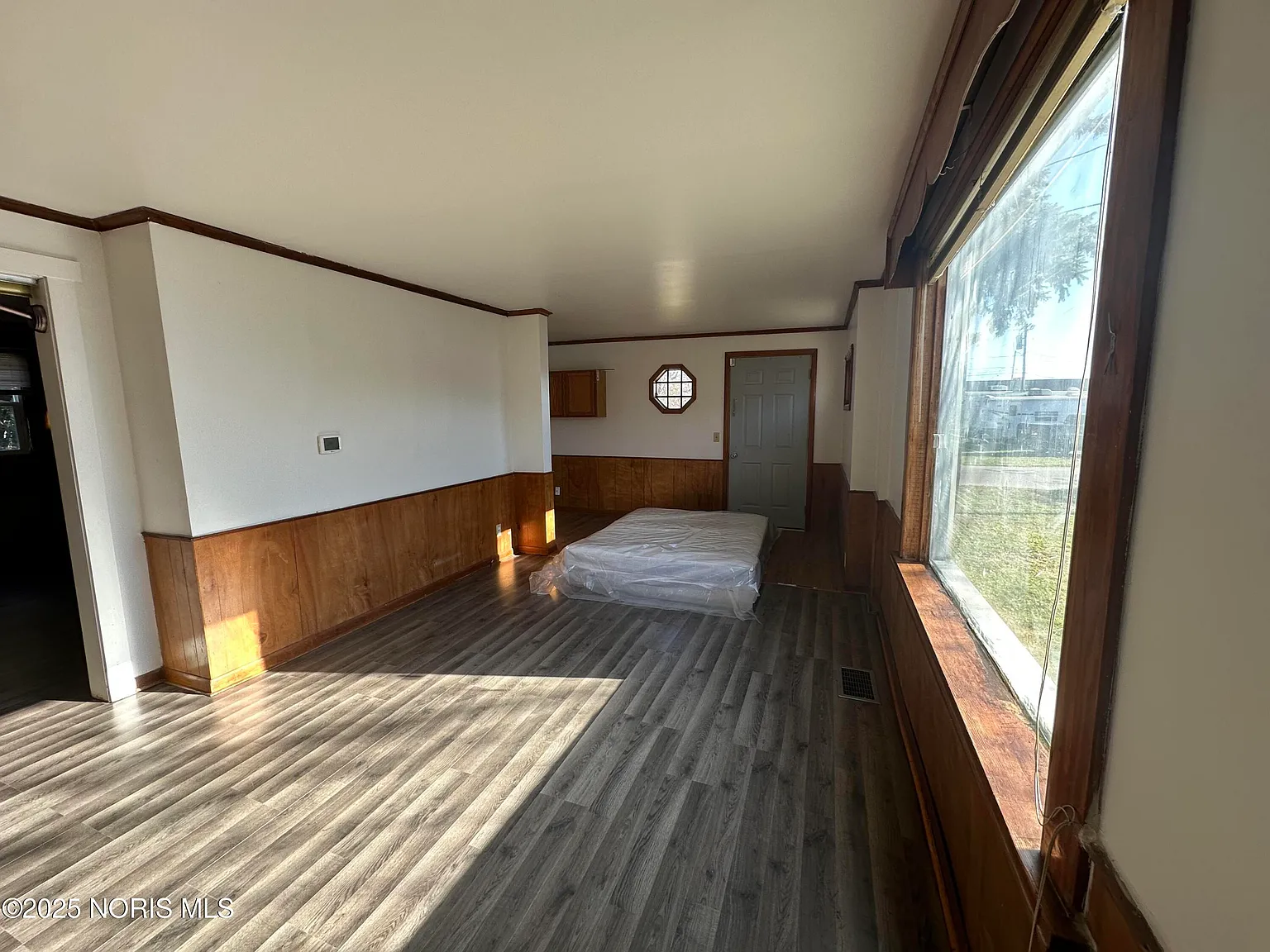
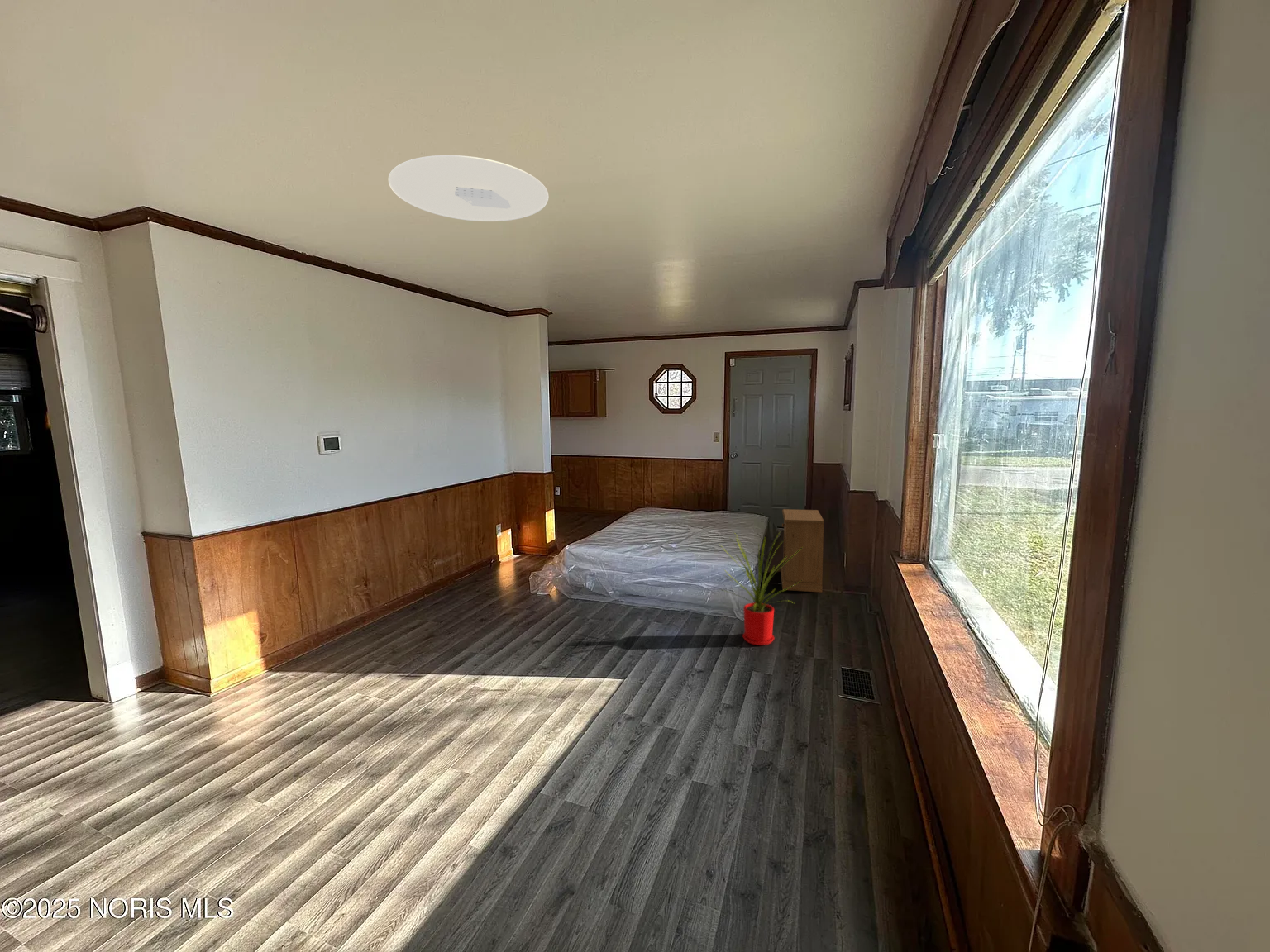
+ house plant (759, 587)
+ nightstand (800, 548)
+ ceiling light (471, 185)
